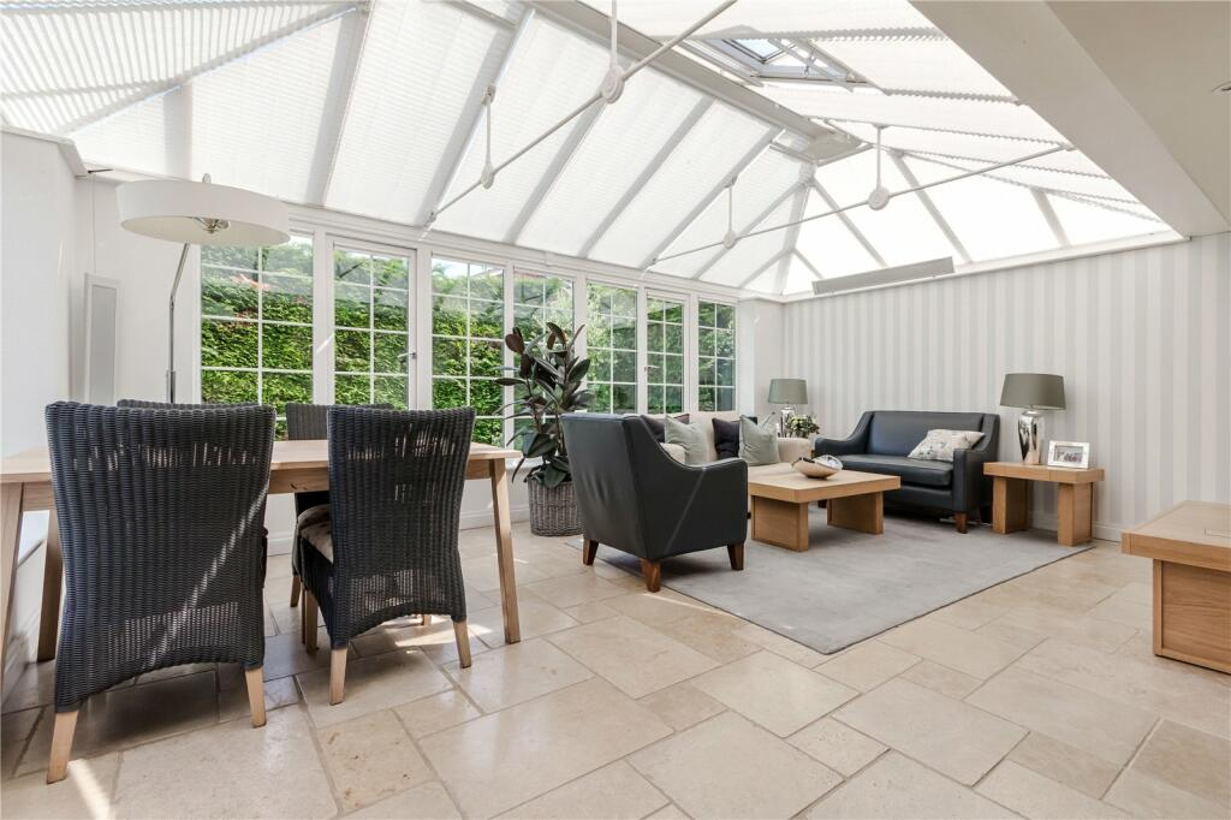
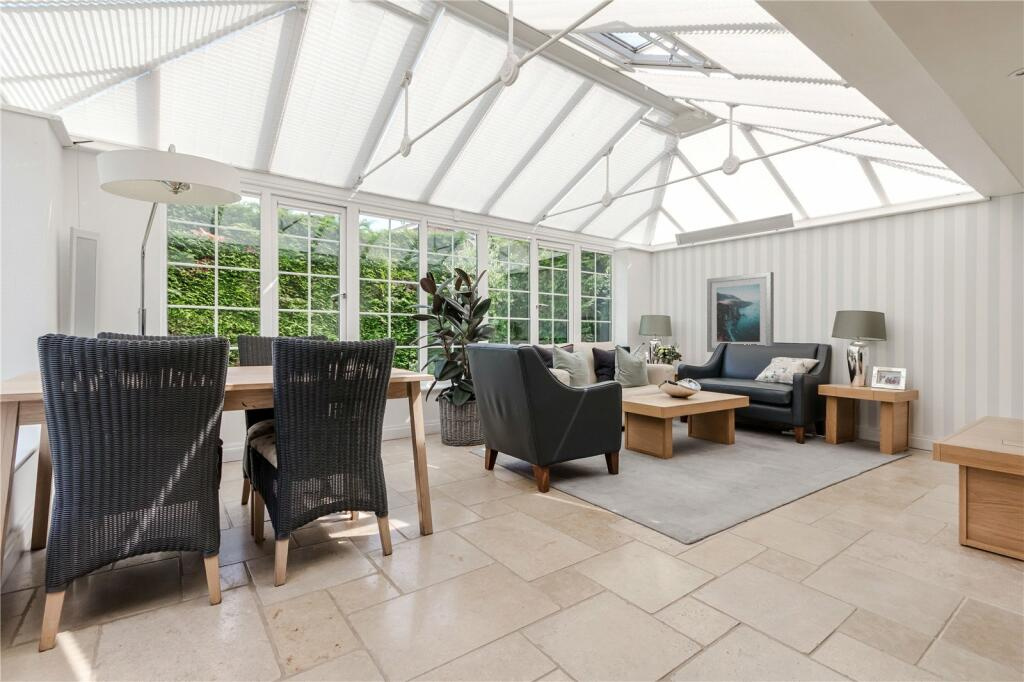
+ wall art (738, 314)
